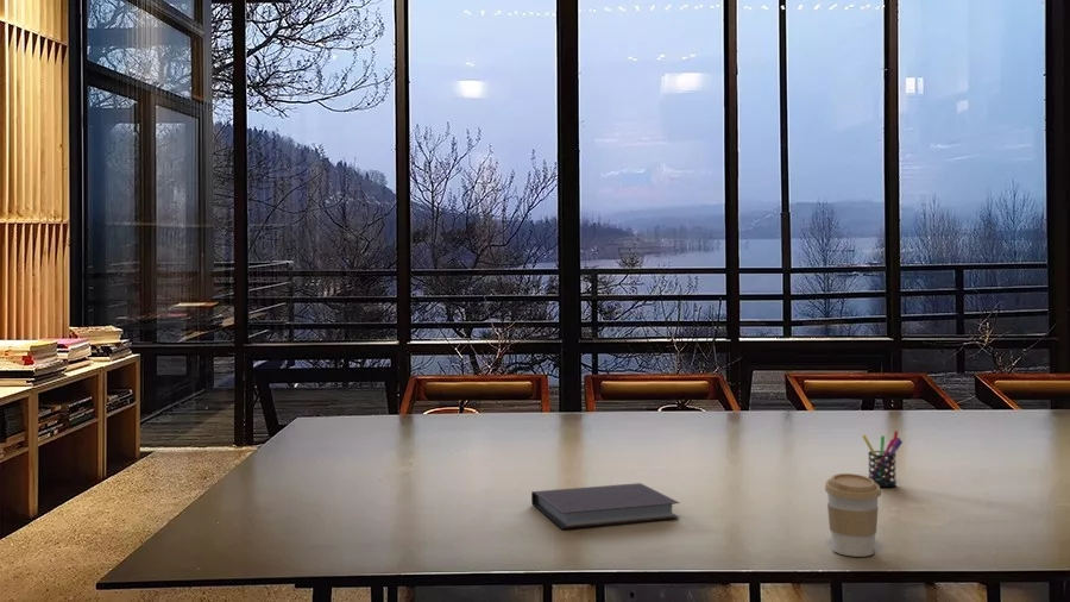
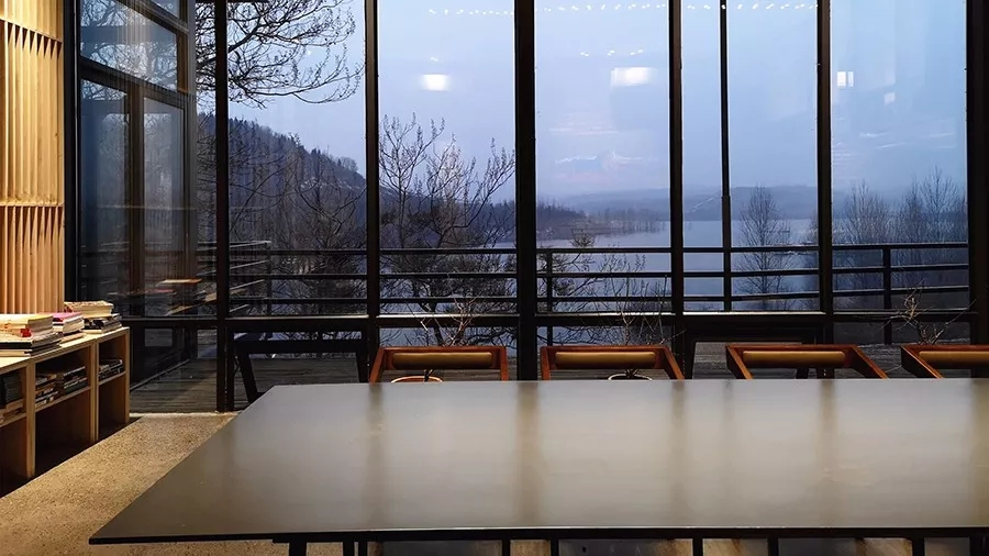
- pen holder (883, 457)
- coffee cup (852, 513)
- notebook (603, 503)
